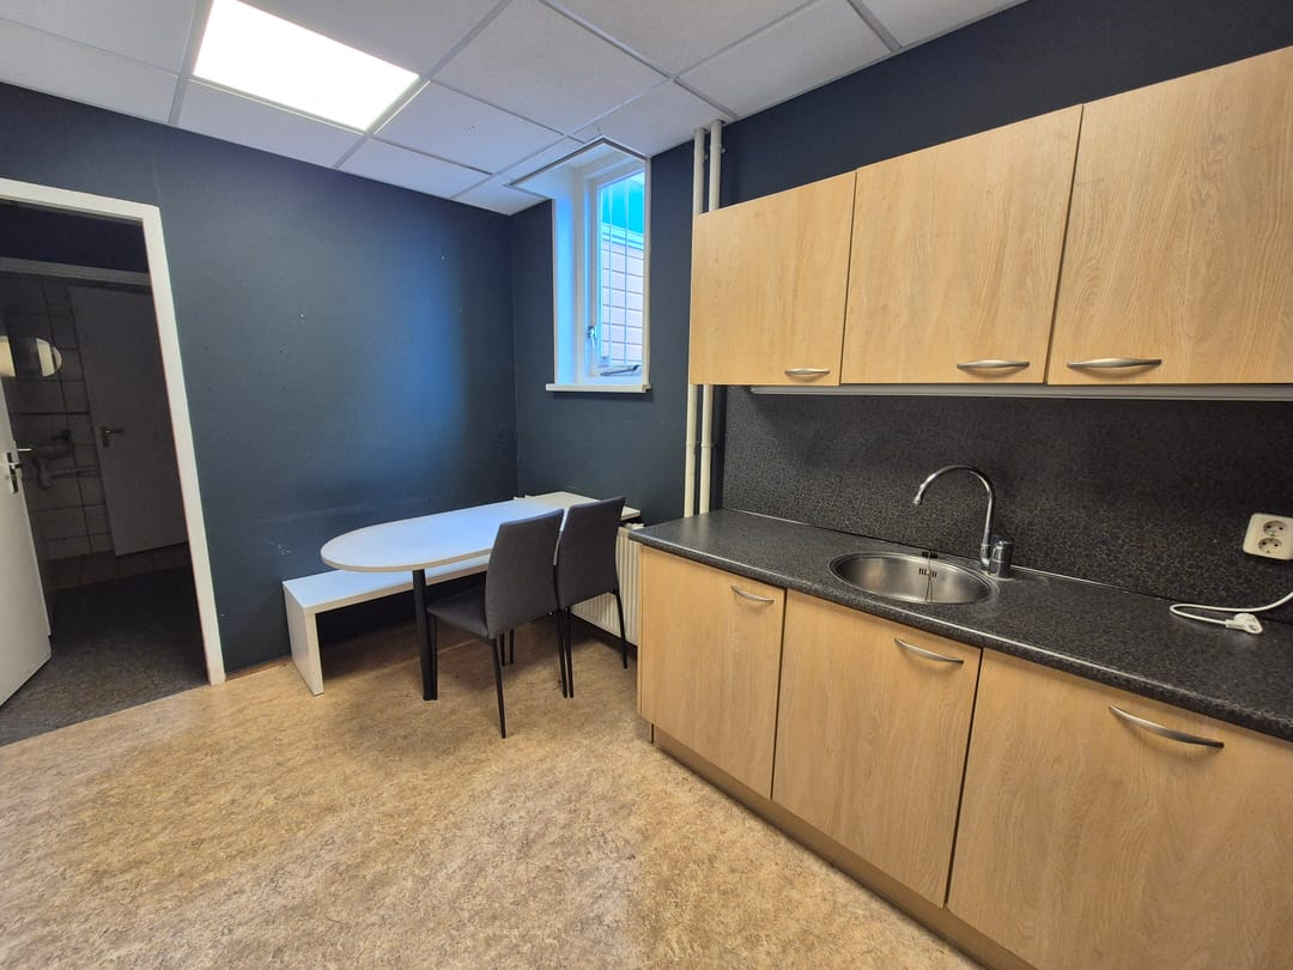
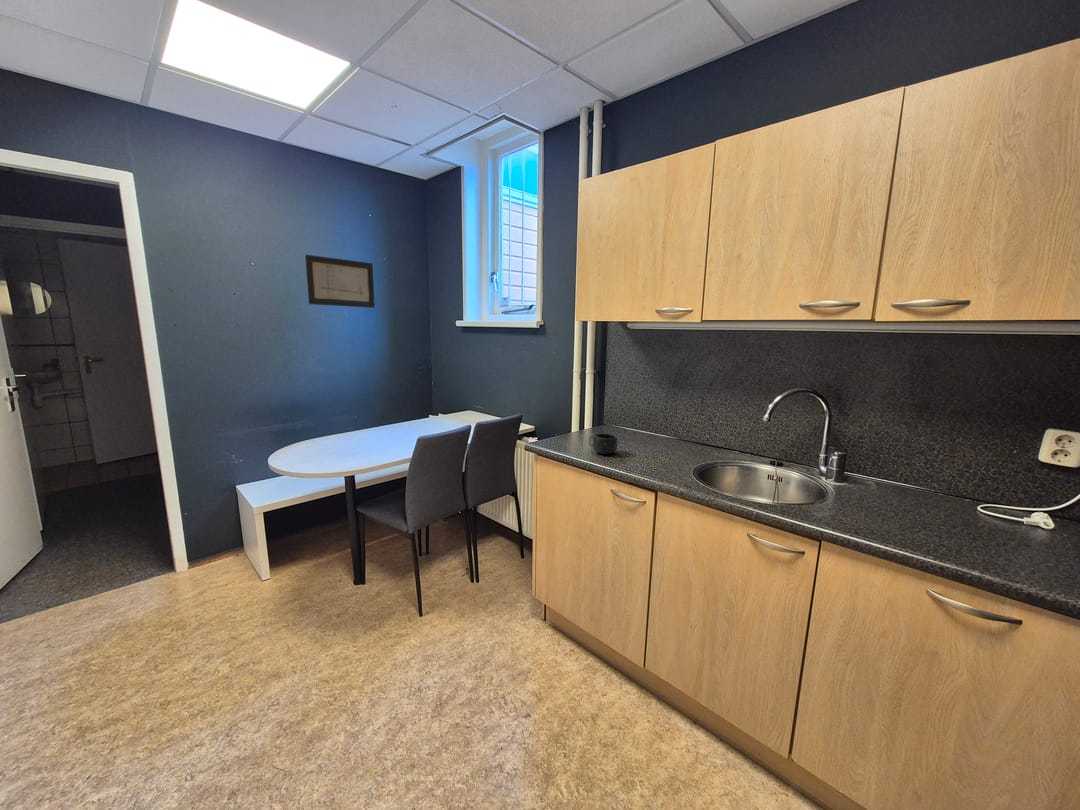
+ wall art (342, 282)
+ mug (602, 443)
